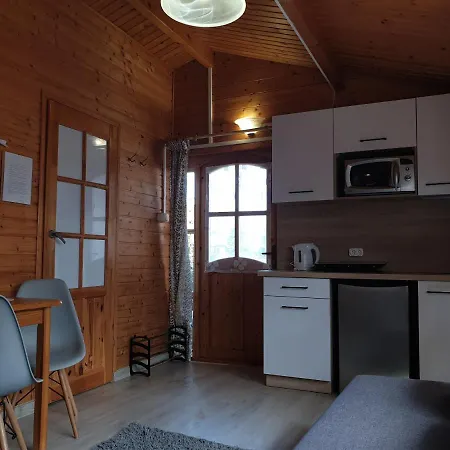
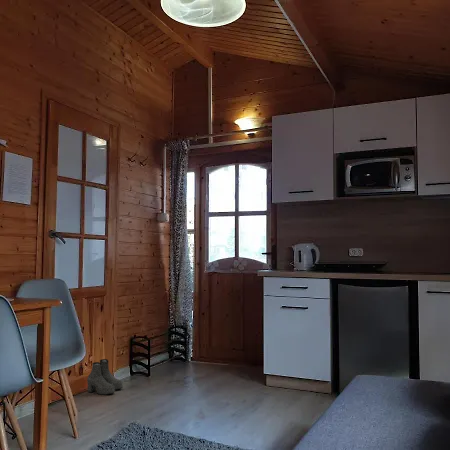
+ boots (105, 375)
